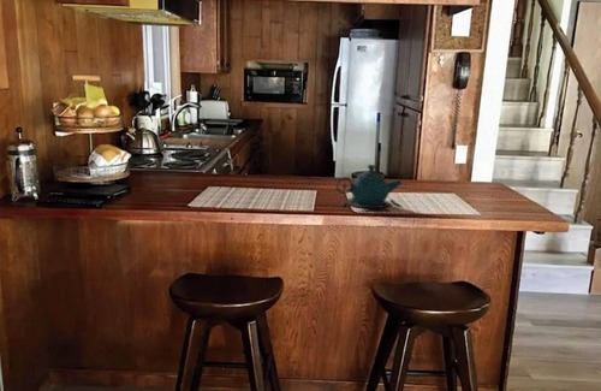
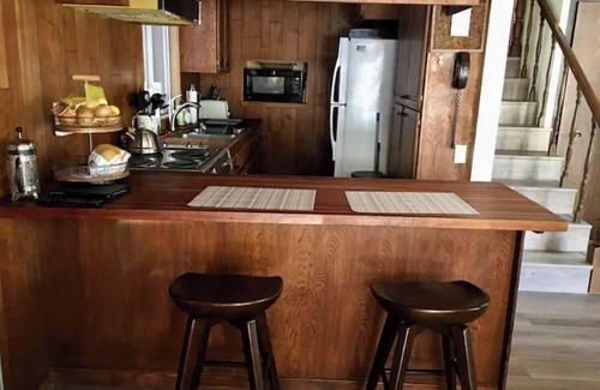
- teapot (368, 184)
